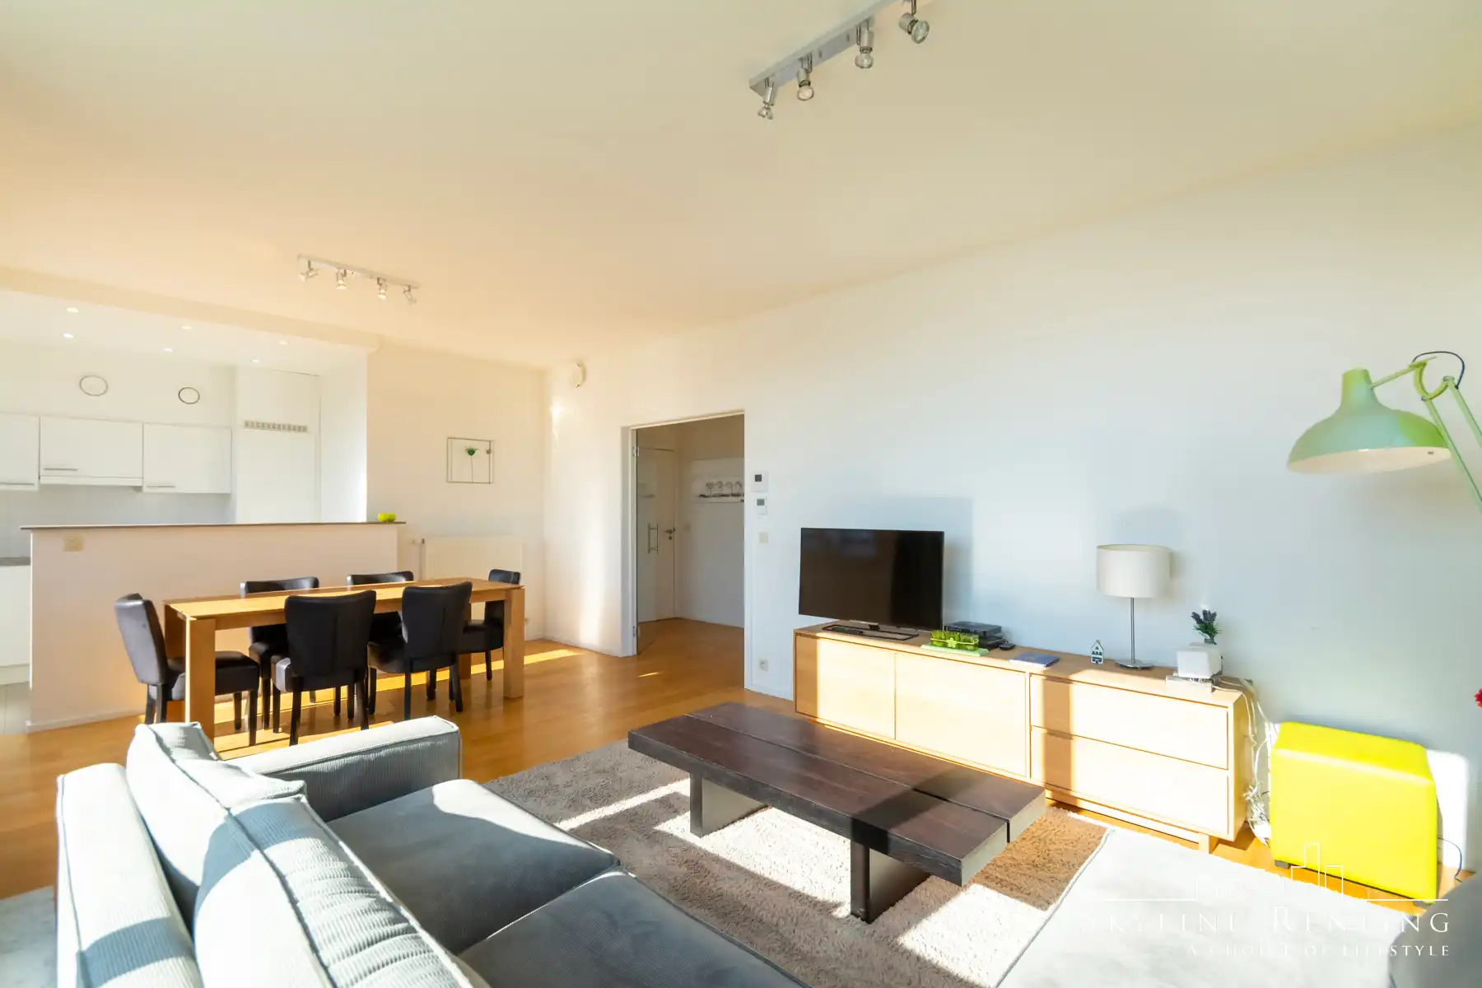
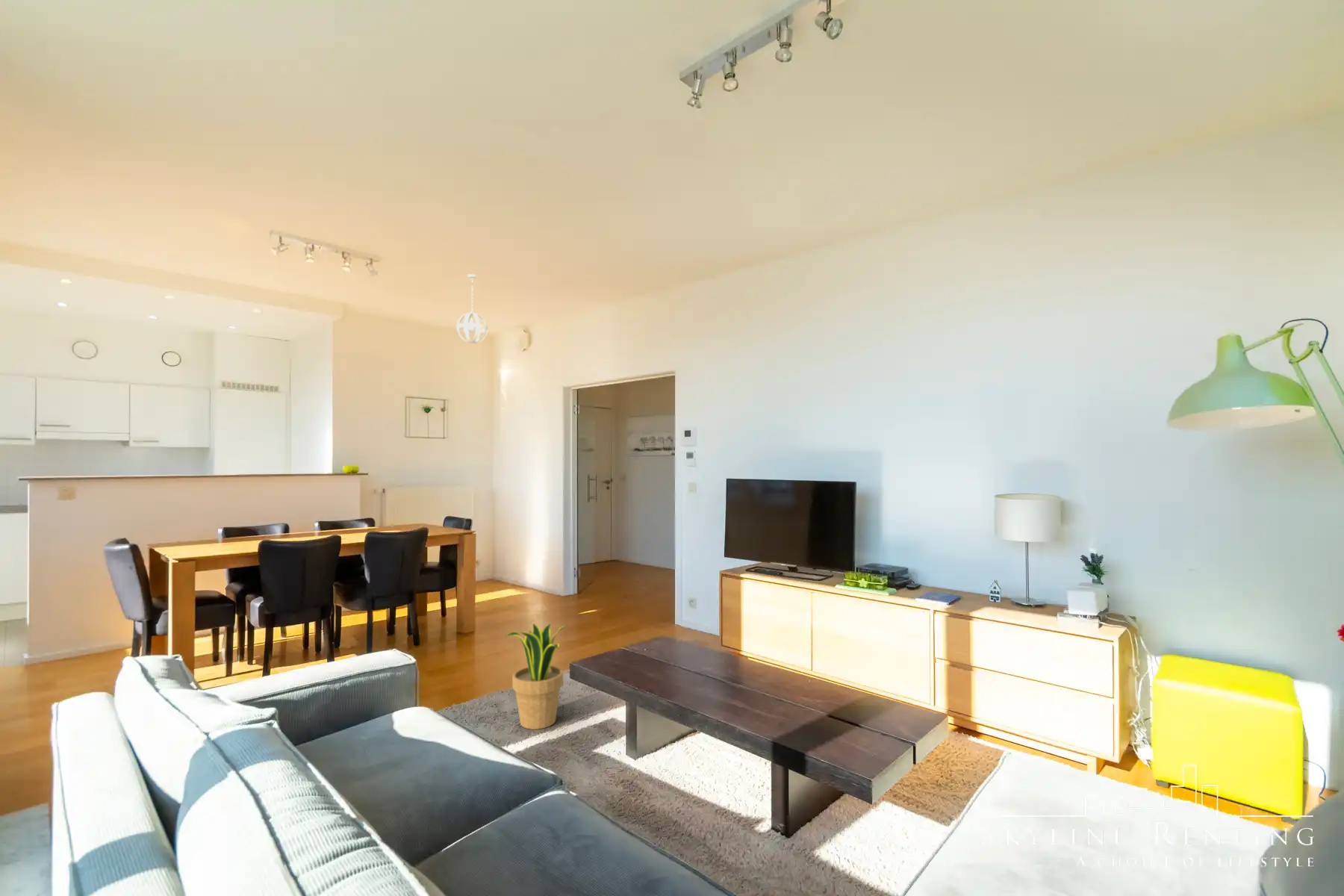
+ pendant light (472, 310)
+ potted plant (538, 673)
